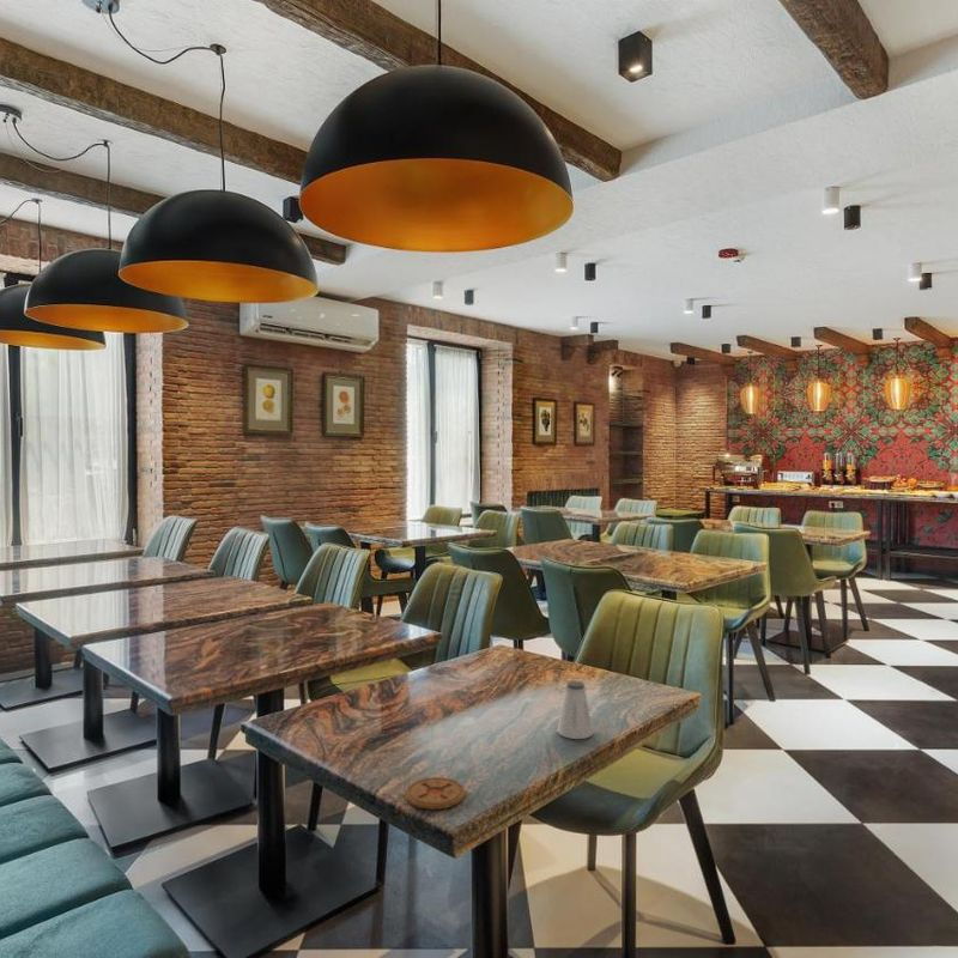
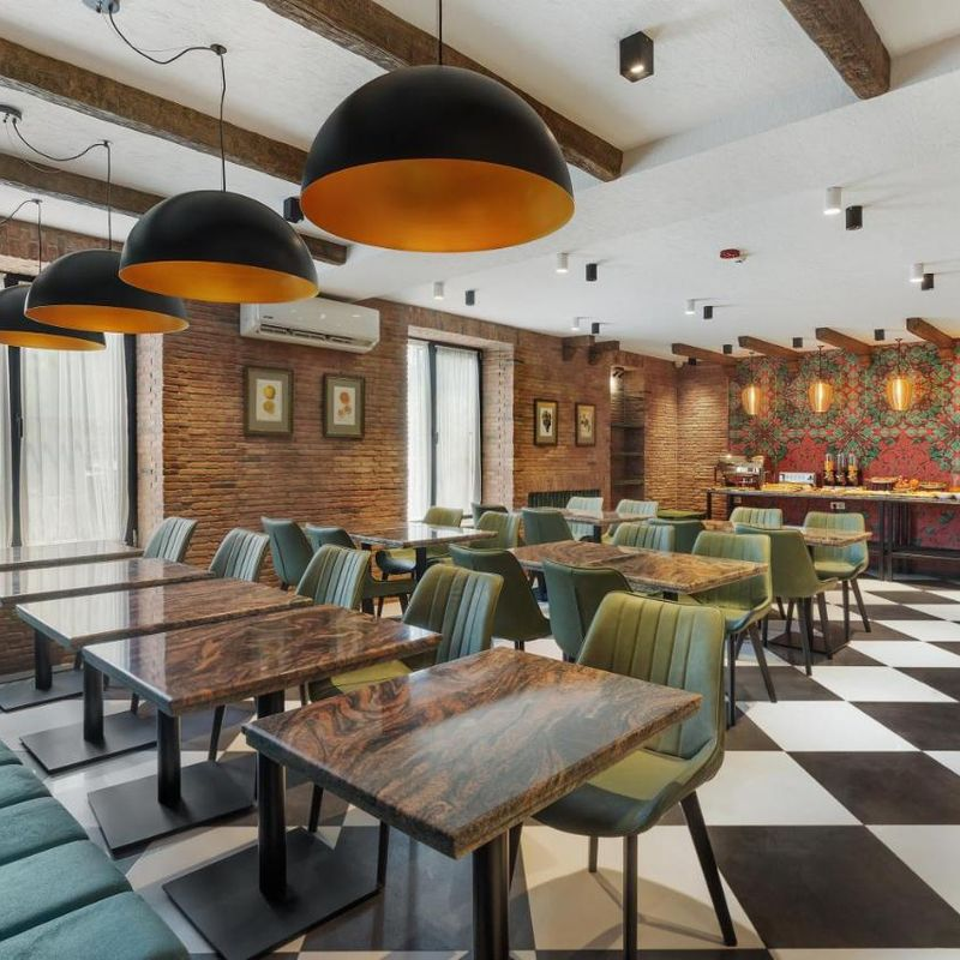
- coaster (435, 792)
- saltshaker (575, 707)
